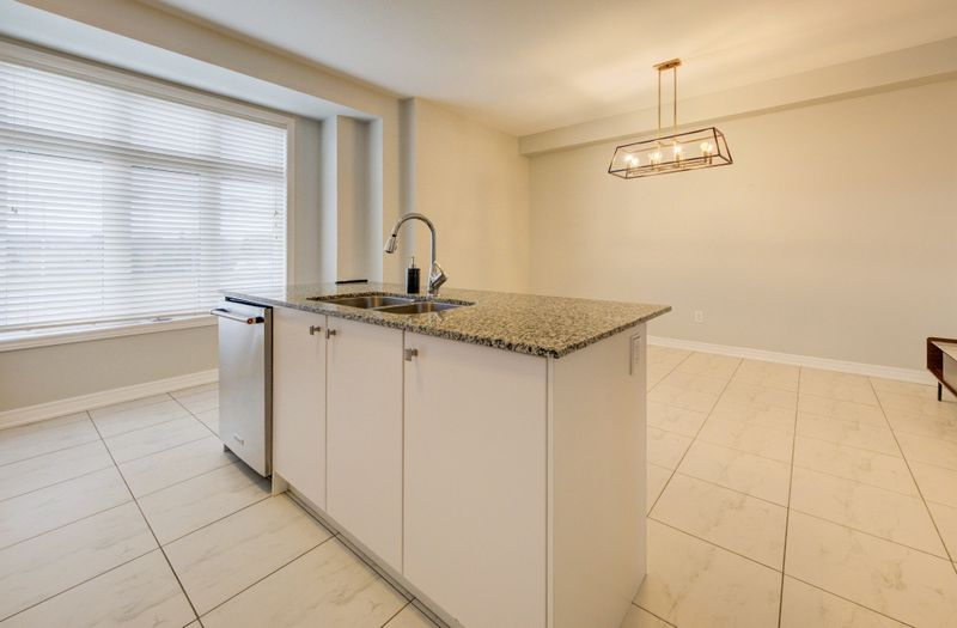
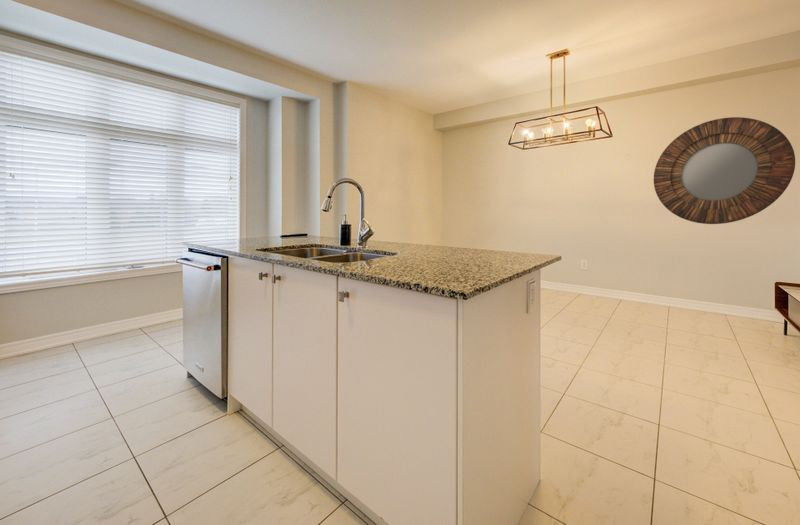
+ home mirror (717, 171)
